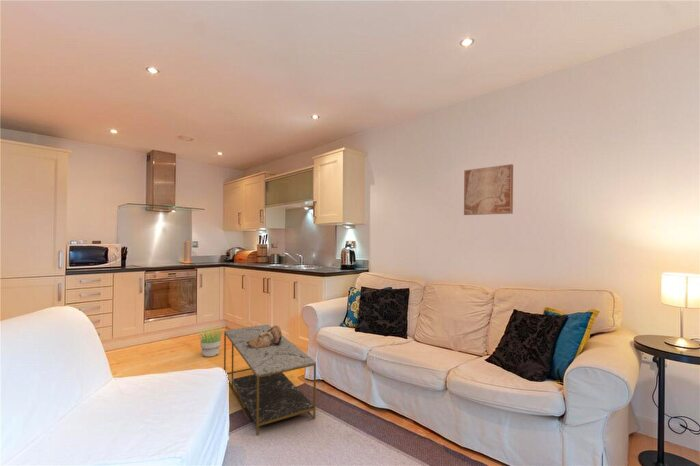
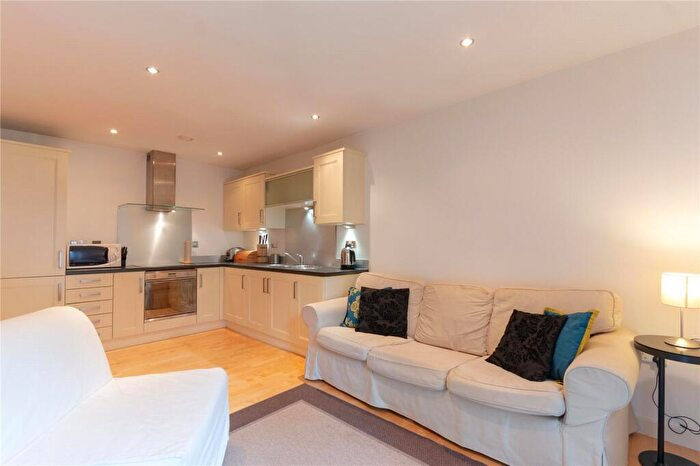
- wall art (487, 191)
- potted plant (210, 341)
- coffee table (263, 369)
- animal skull (262, 335)
